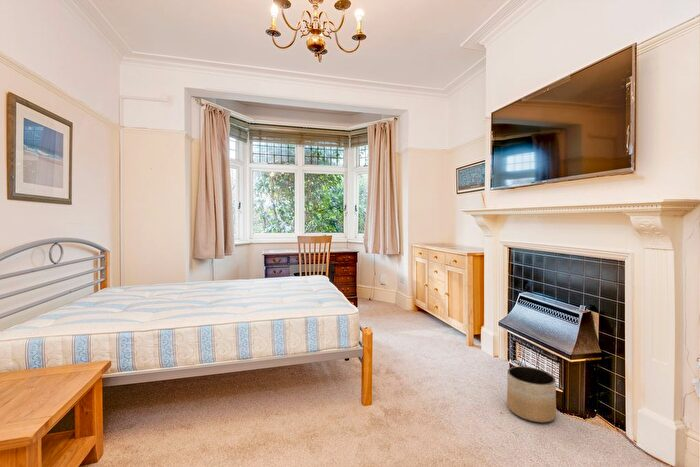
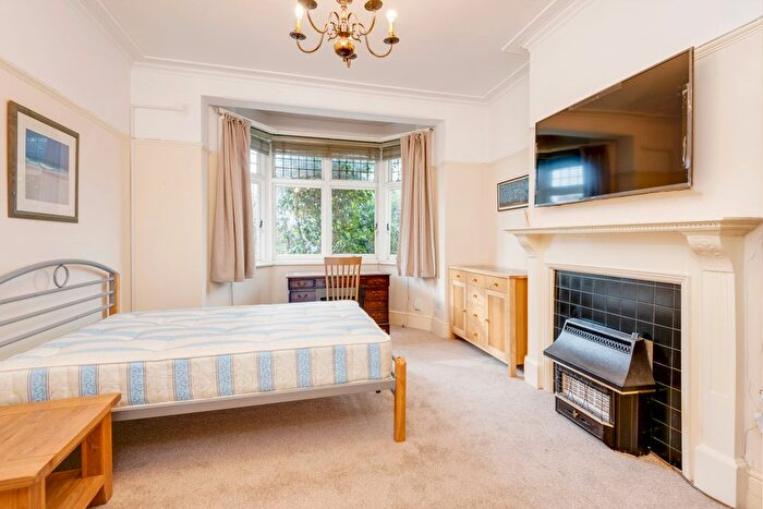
- planter (530, 393)
